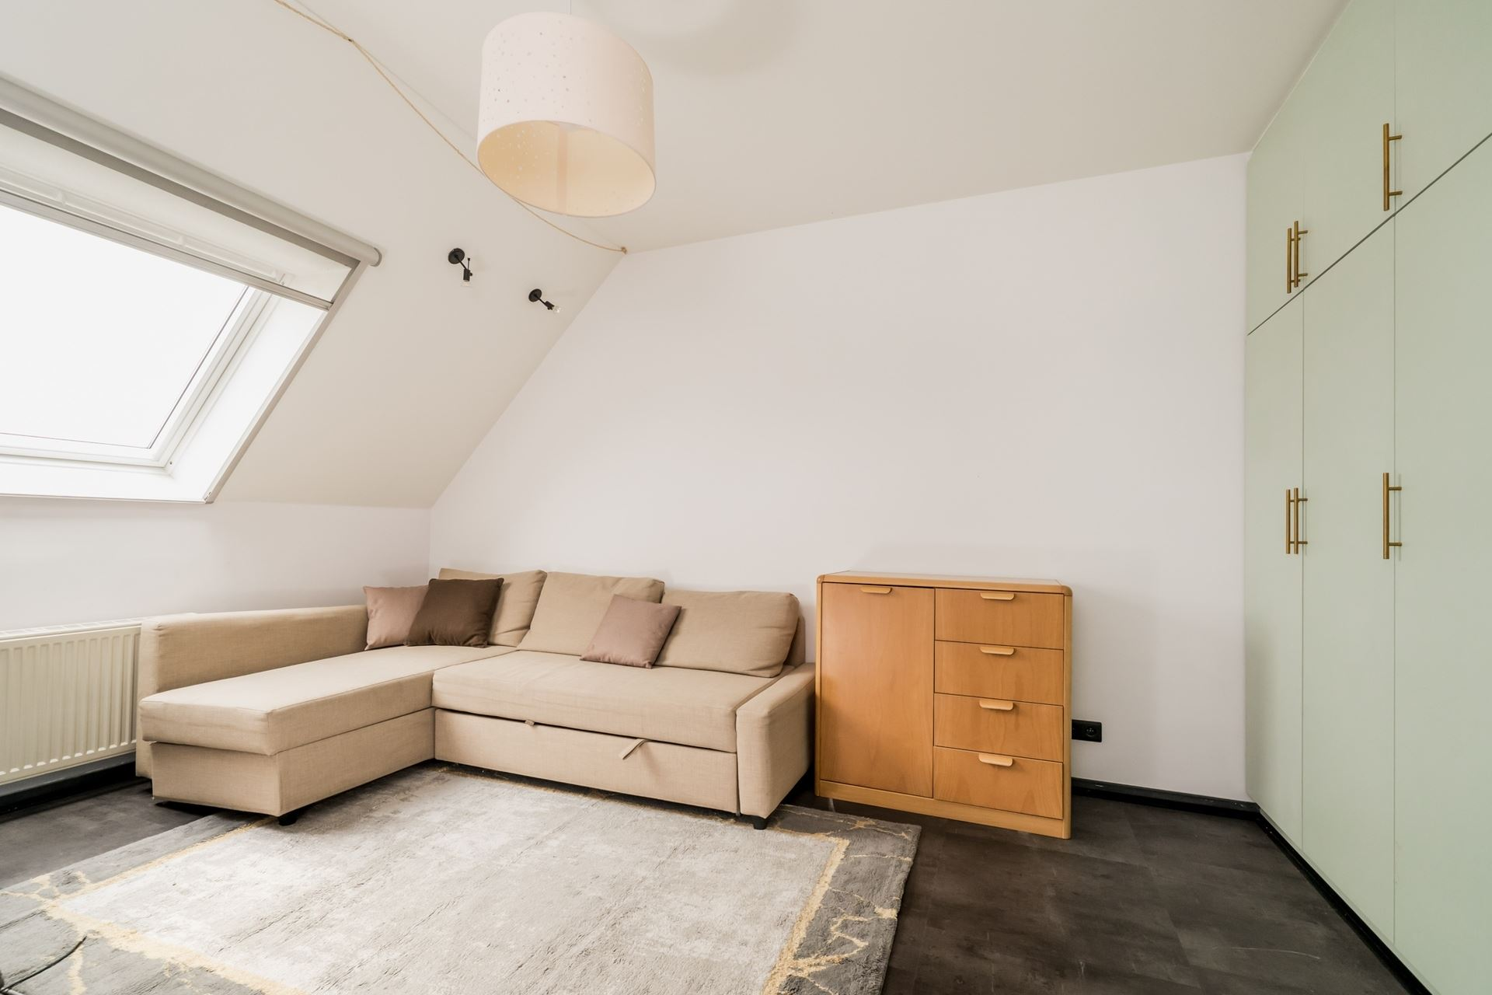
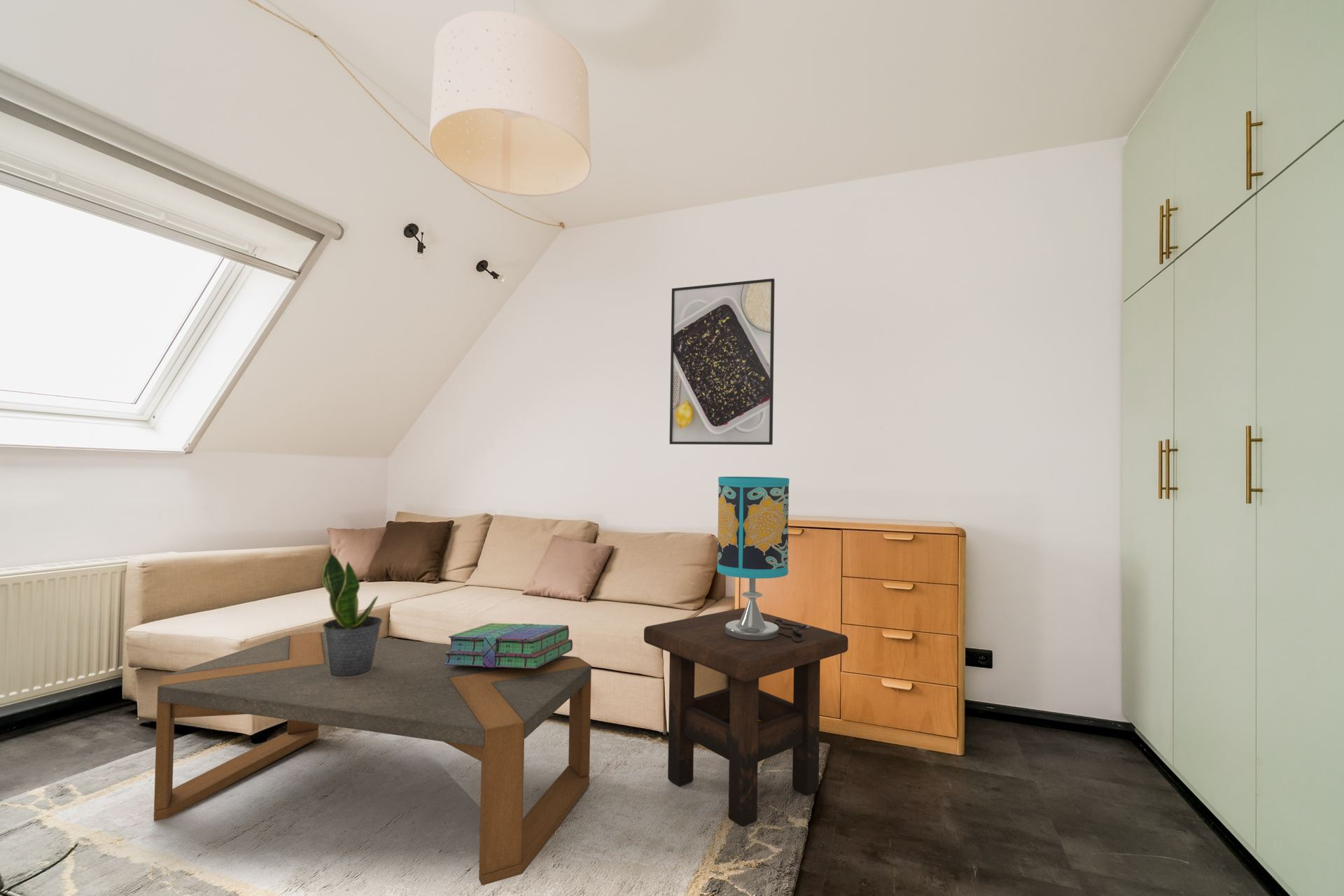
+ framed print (720, 364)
+ side table (743, 707)
+ potted plant (353, 611)
+ stack of books (510, 648)
+ coffee table (384, 732)
+ table lamp (764, 554)
